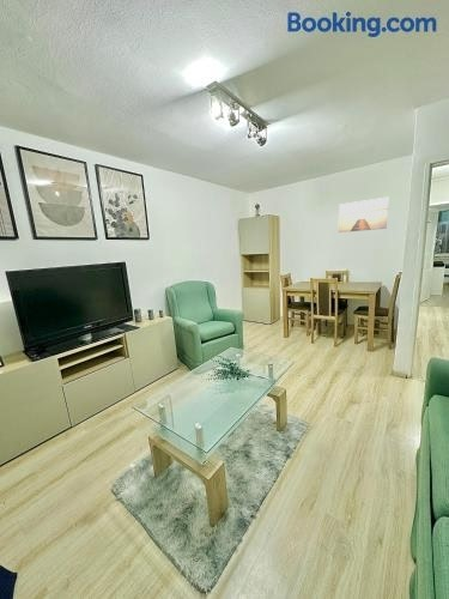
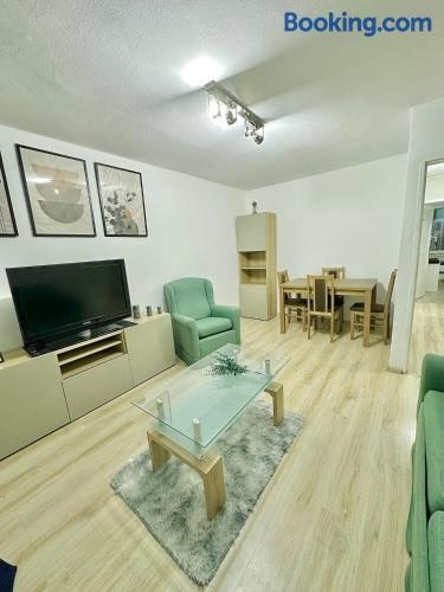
- wall art (362, 216)
